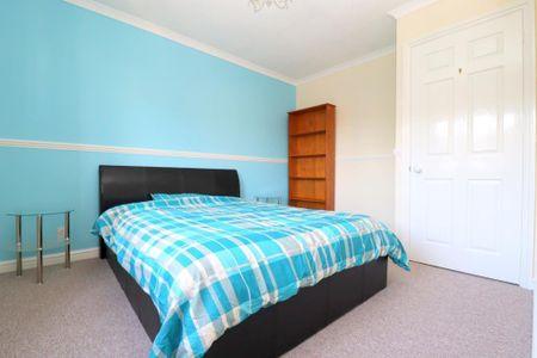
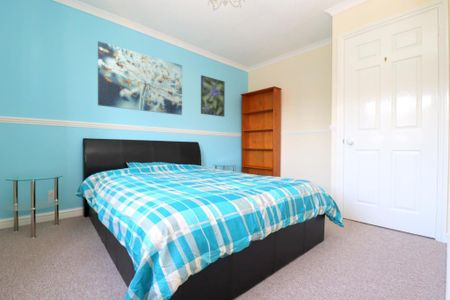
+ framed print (213, 96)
+ wall art (145, 83)
